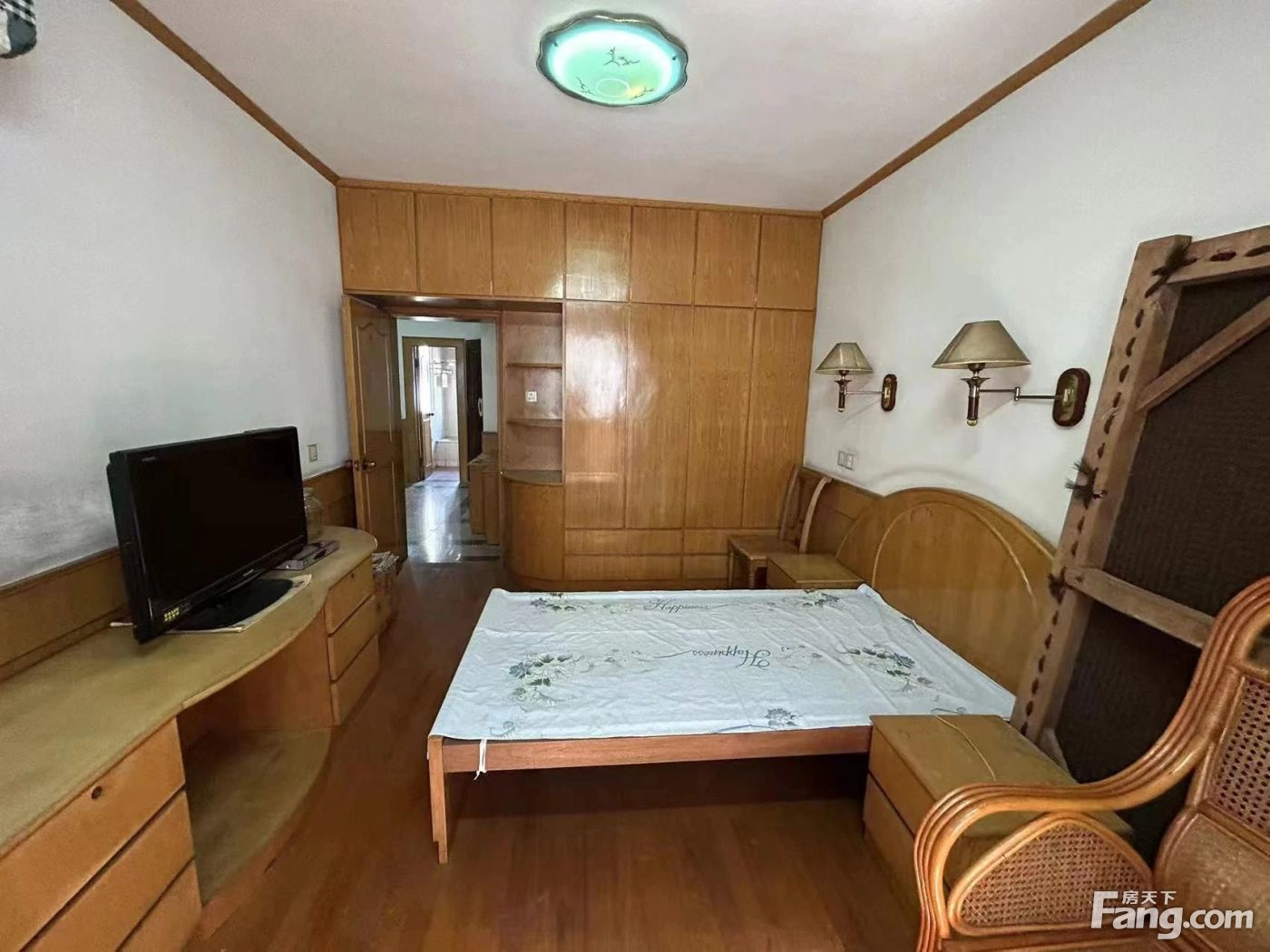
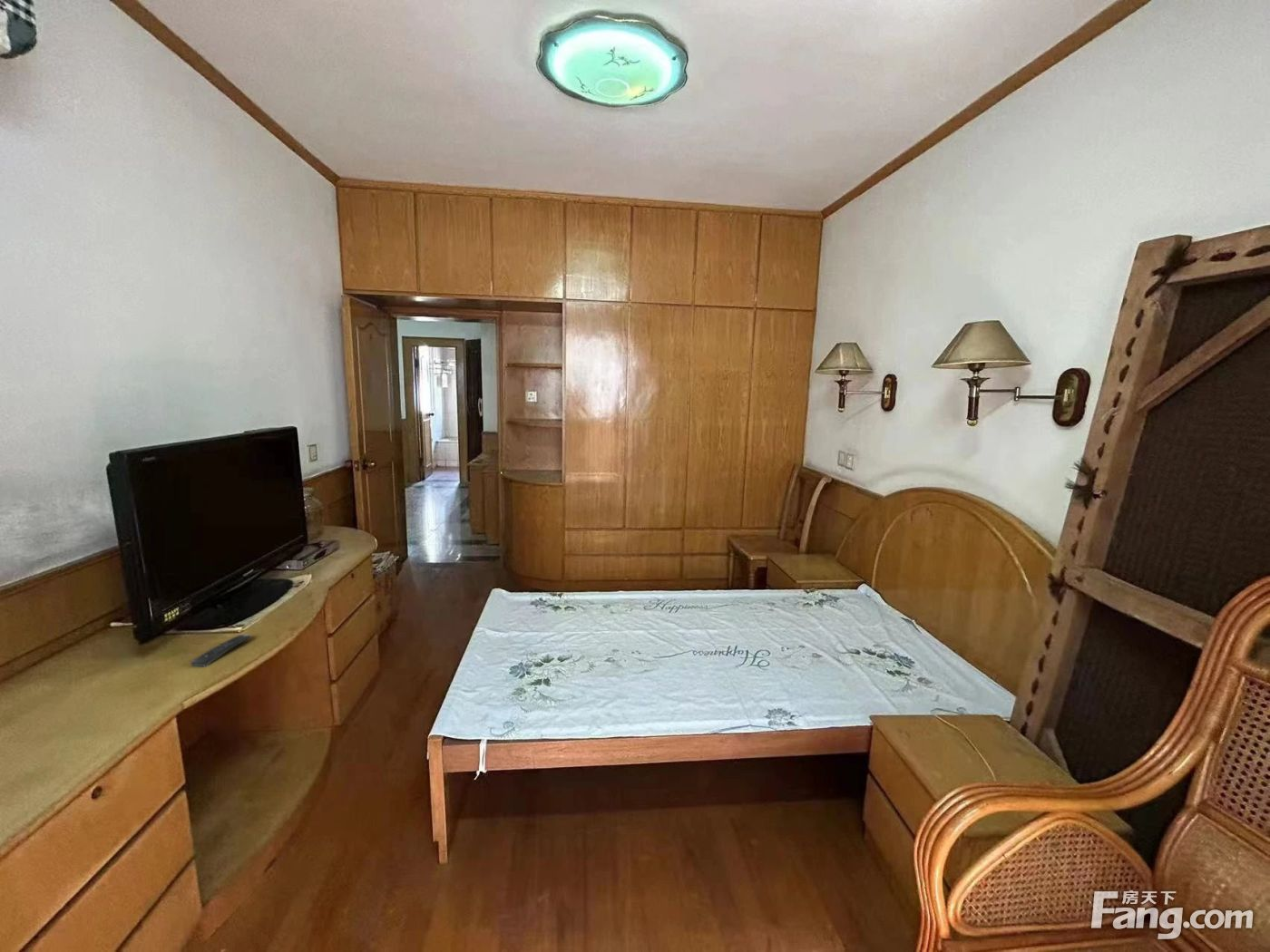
+ remote control (224, 647)
